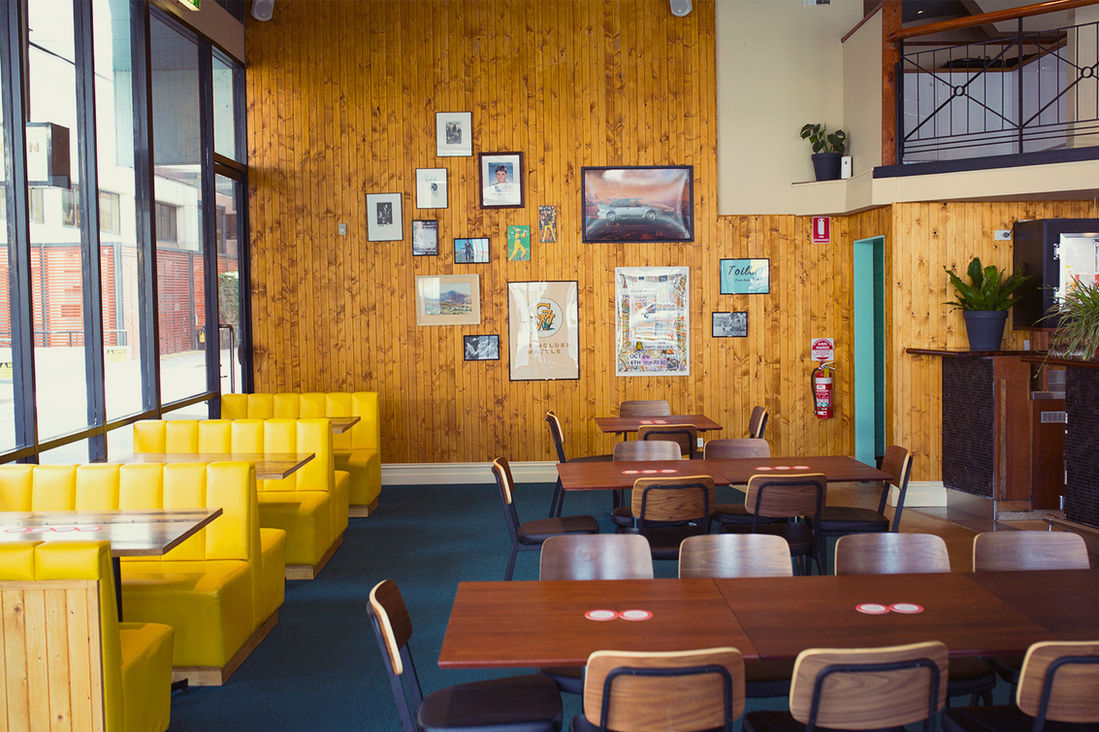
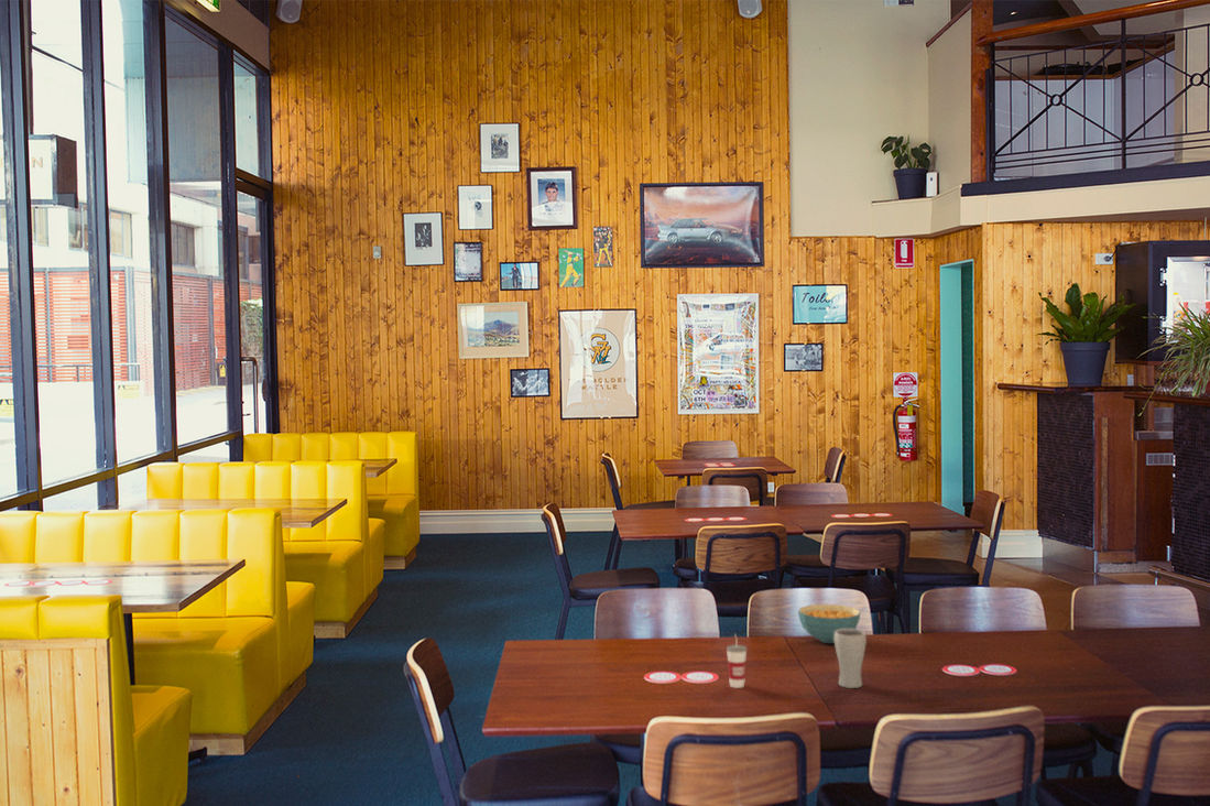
+ cup (737, 660)
+ cereal bowl (829, 625)
+ drinking glass (850, 658)
